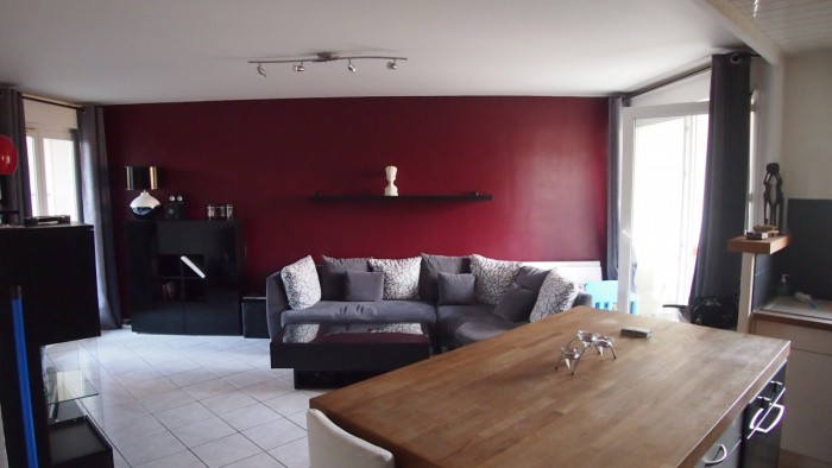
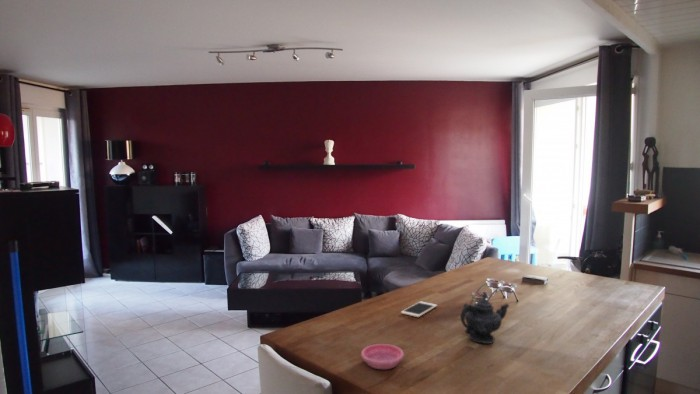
+ saucer (382, 357)
+ teapot (484, 315)
+ cell phone (419, 308)
